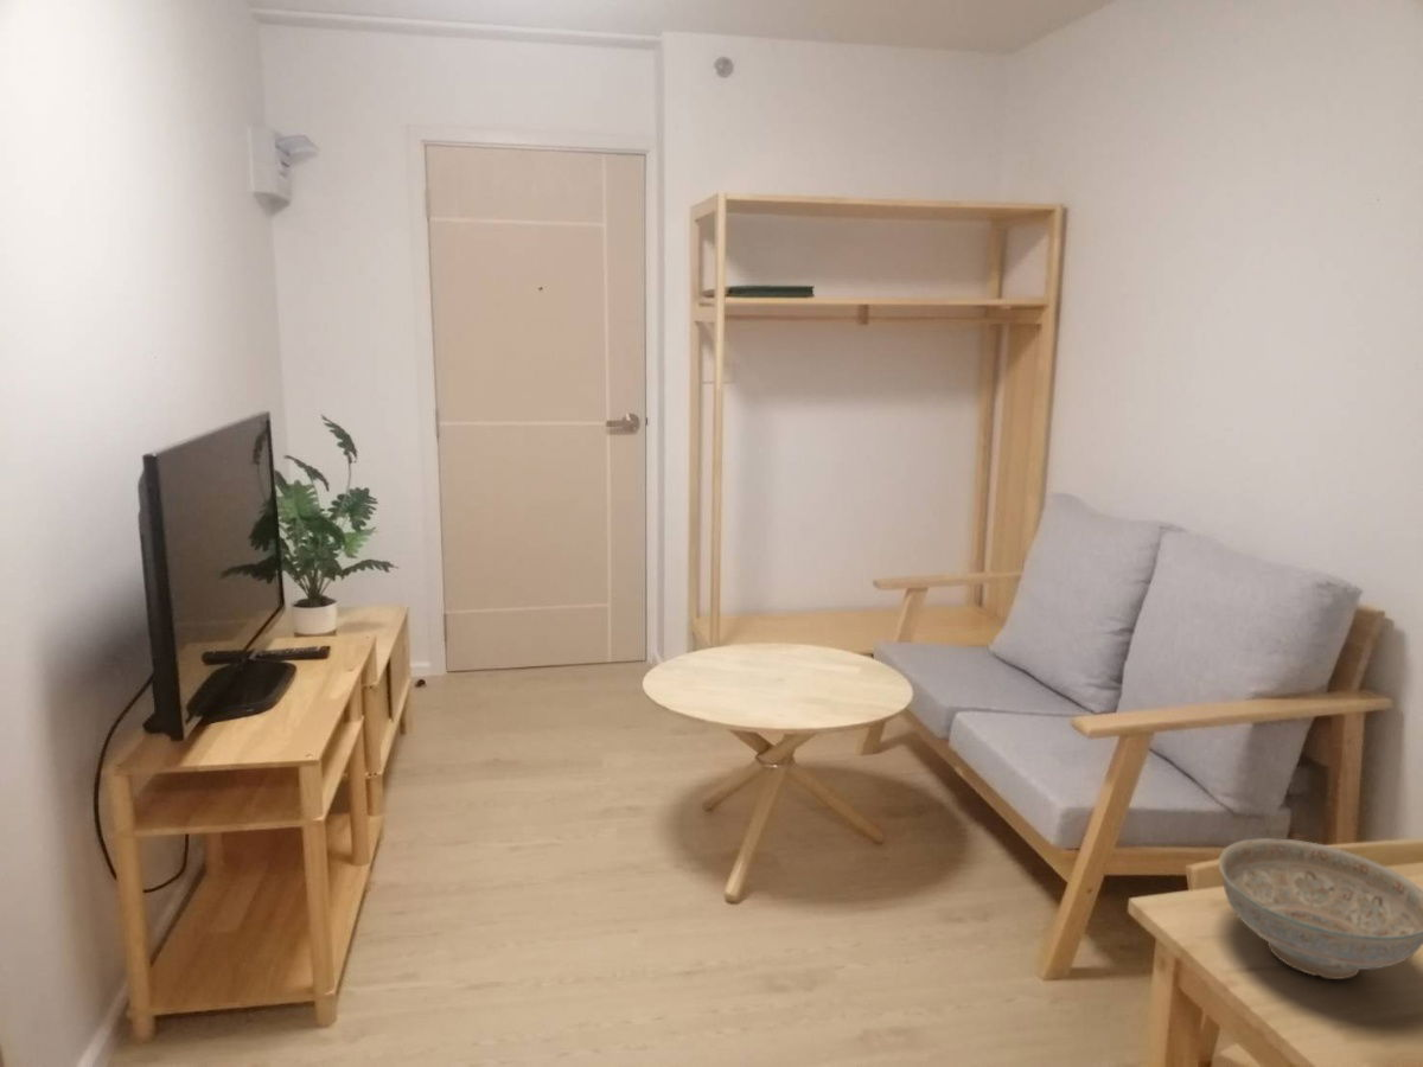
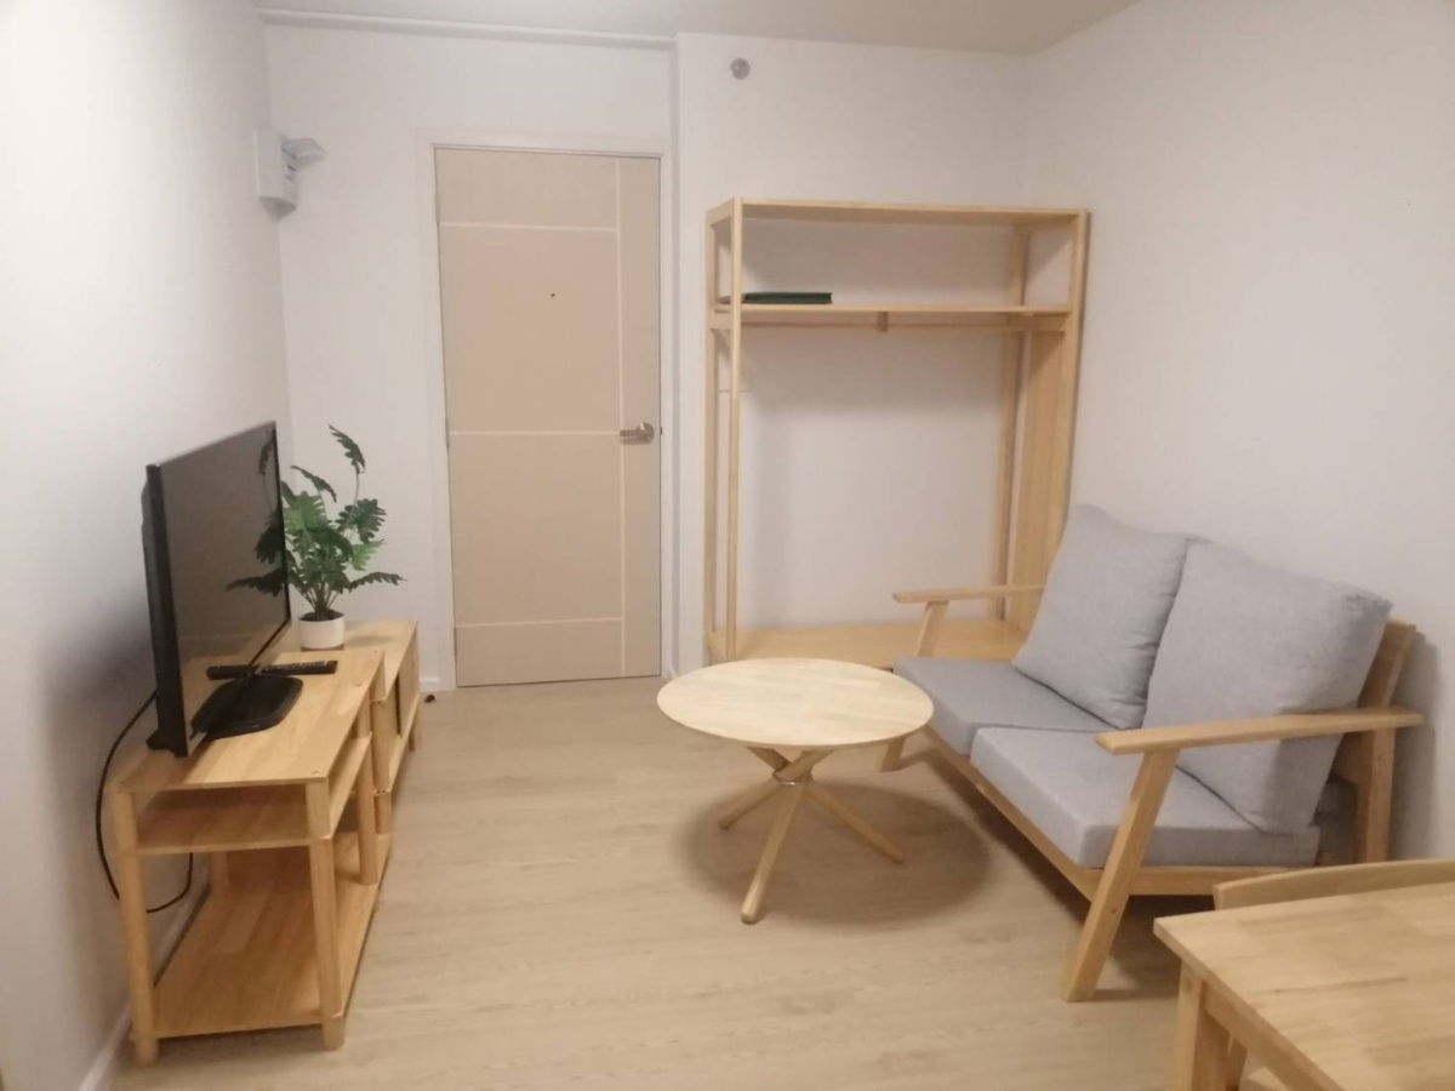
- decorative bowl (1317, 919)
